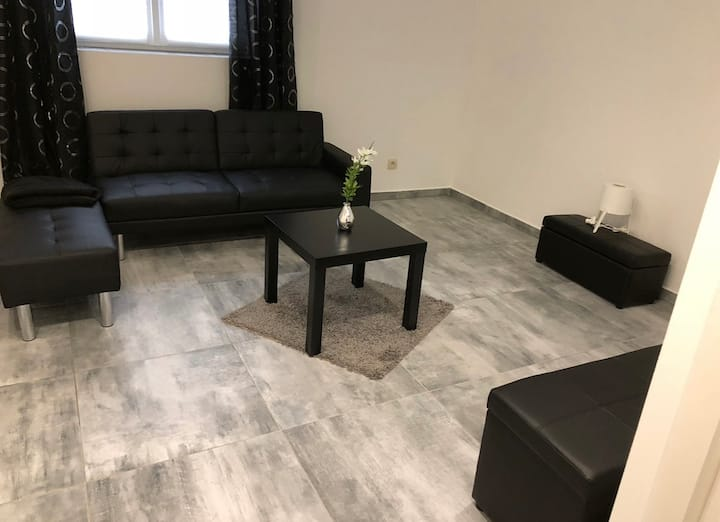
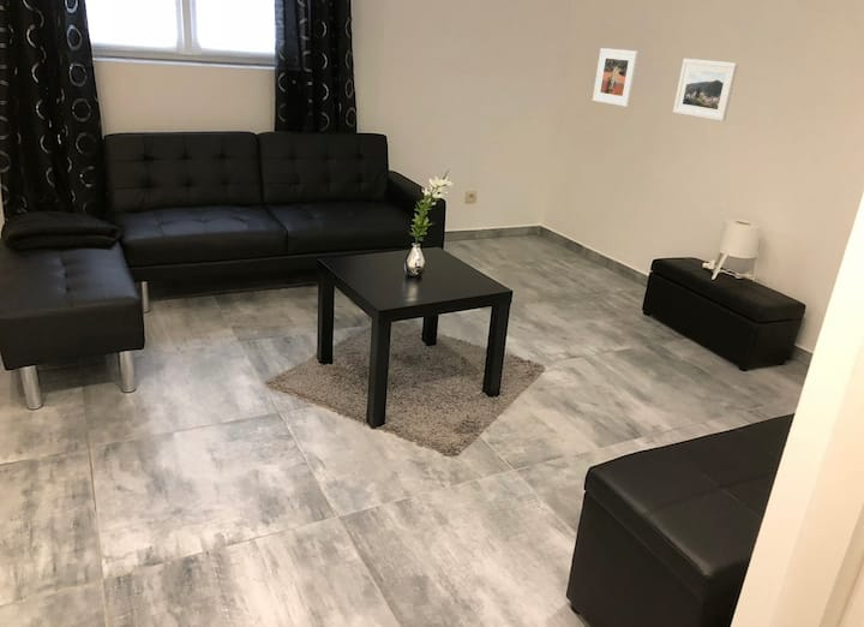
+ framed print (614, 77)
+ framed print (703, 89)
